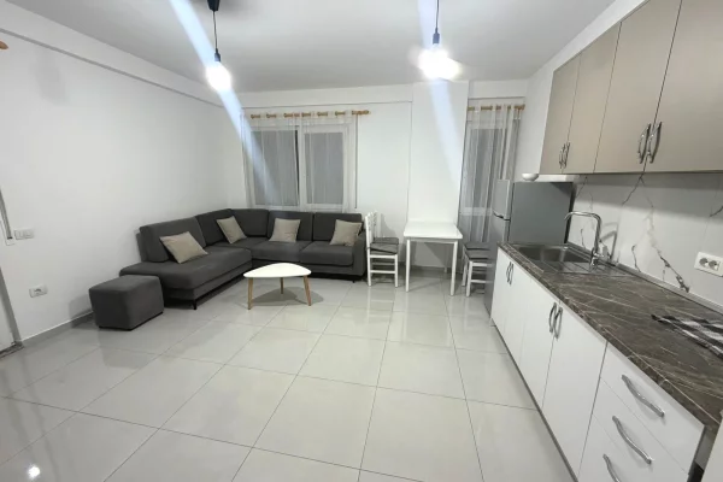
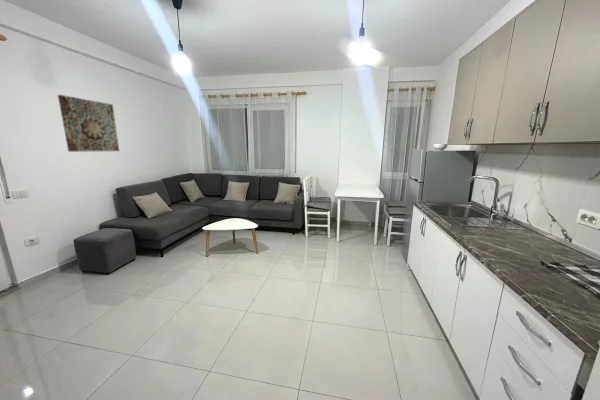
+ wall art (92, 126)
